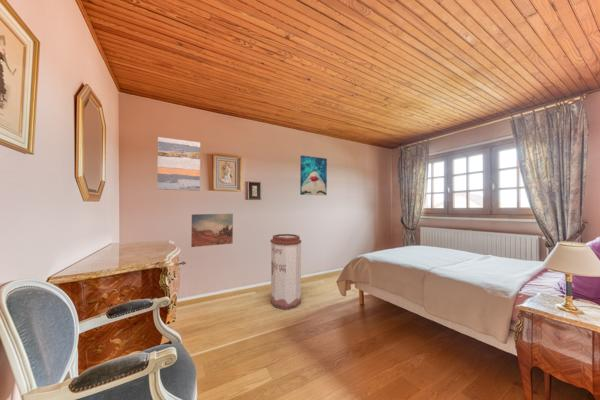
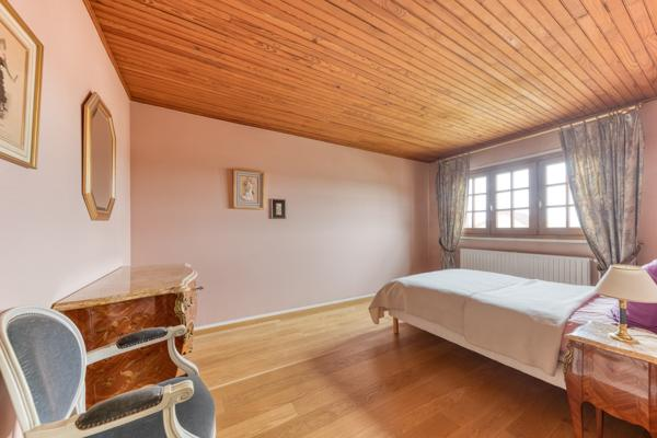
- wall art (313, 176)
- trash can (285, 269)
- wall art (179, 164)
- wall art (212, 229)
